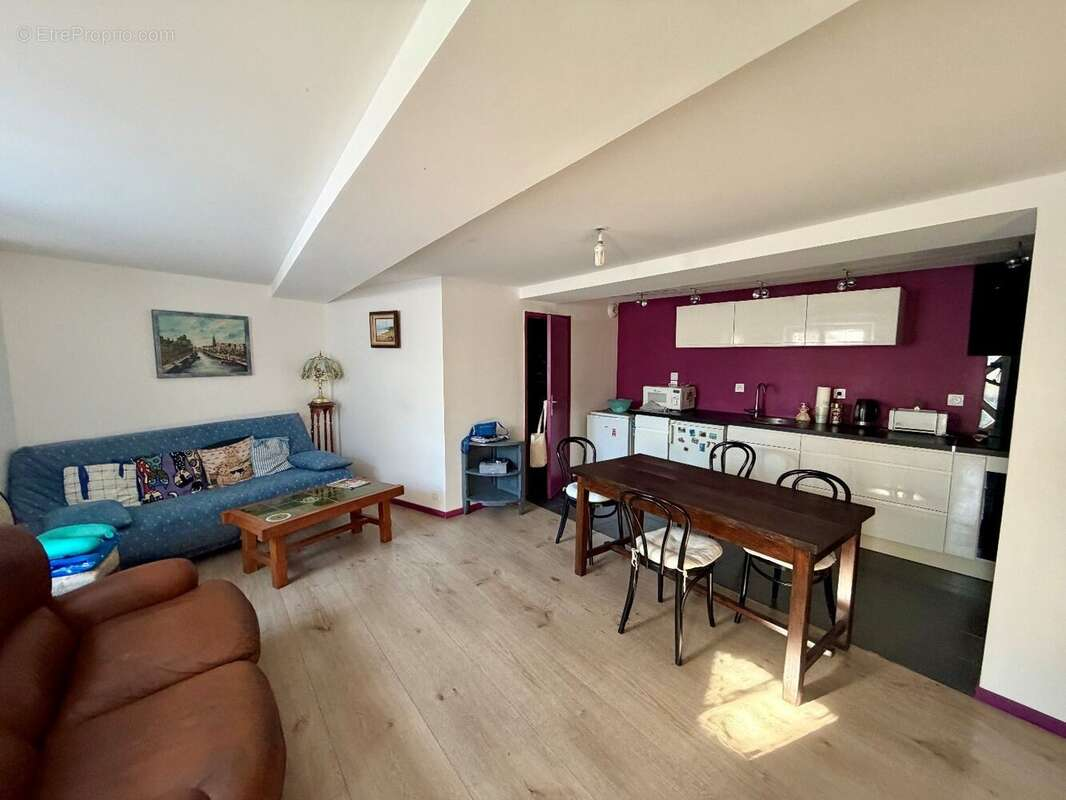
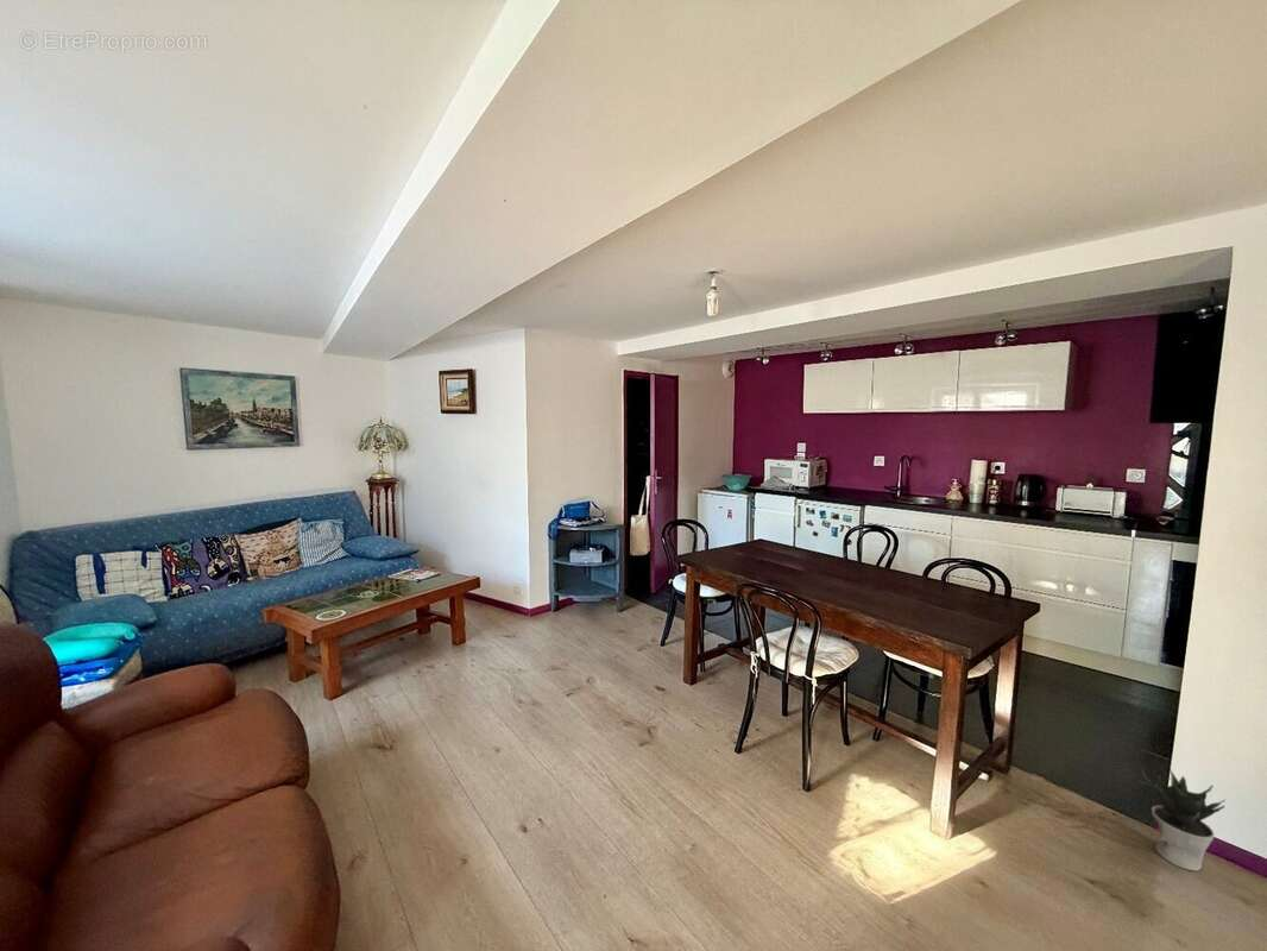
+ potted plant (1179, 815)
